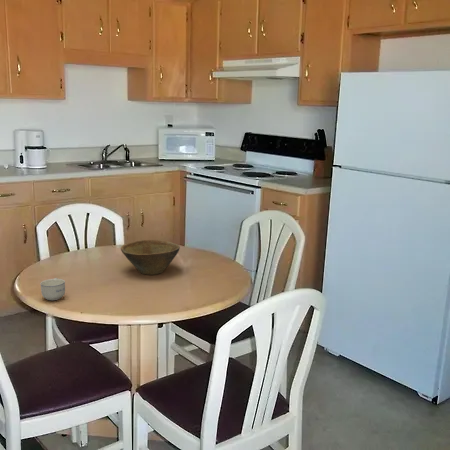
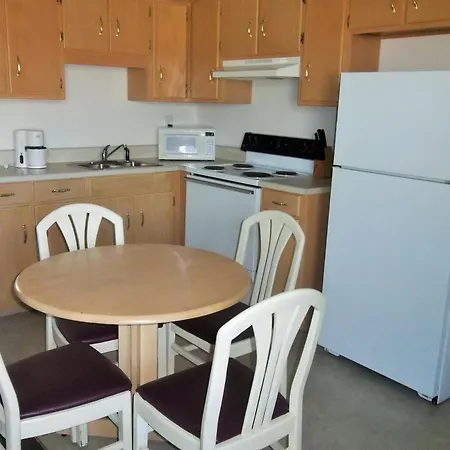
- bowl (150, 258)
- cup (54, 288)
